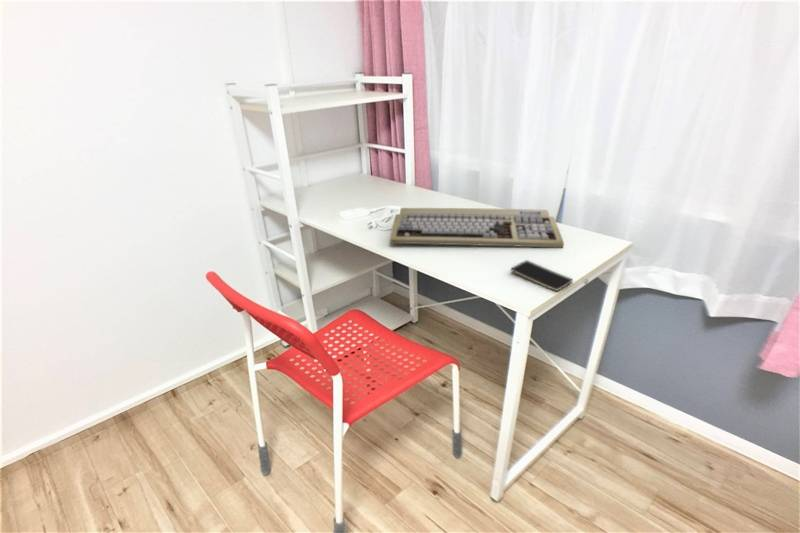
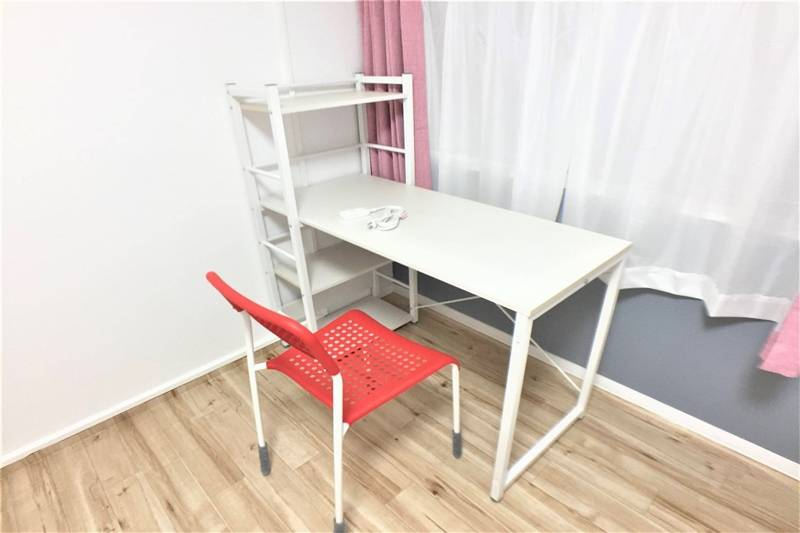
- smartphone (540, 275)
- keyboard (473, 226)
